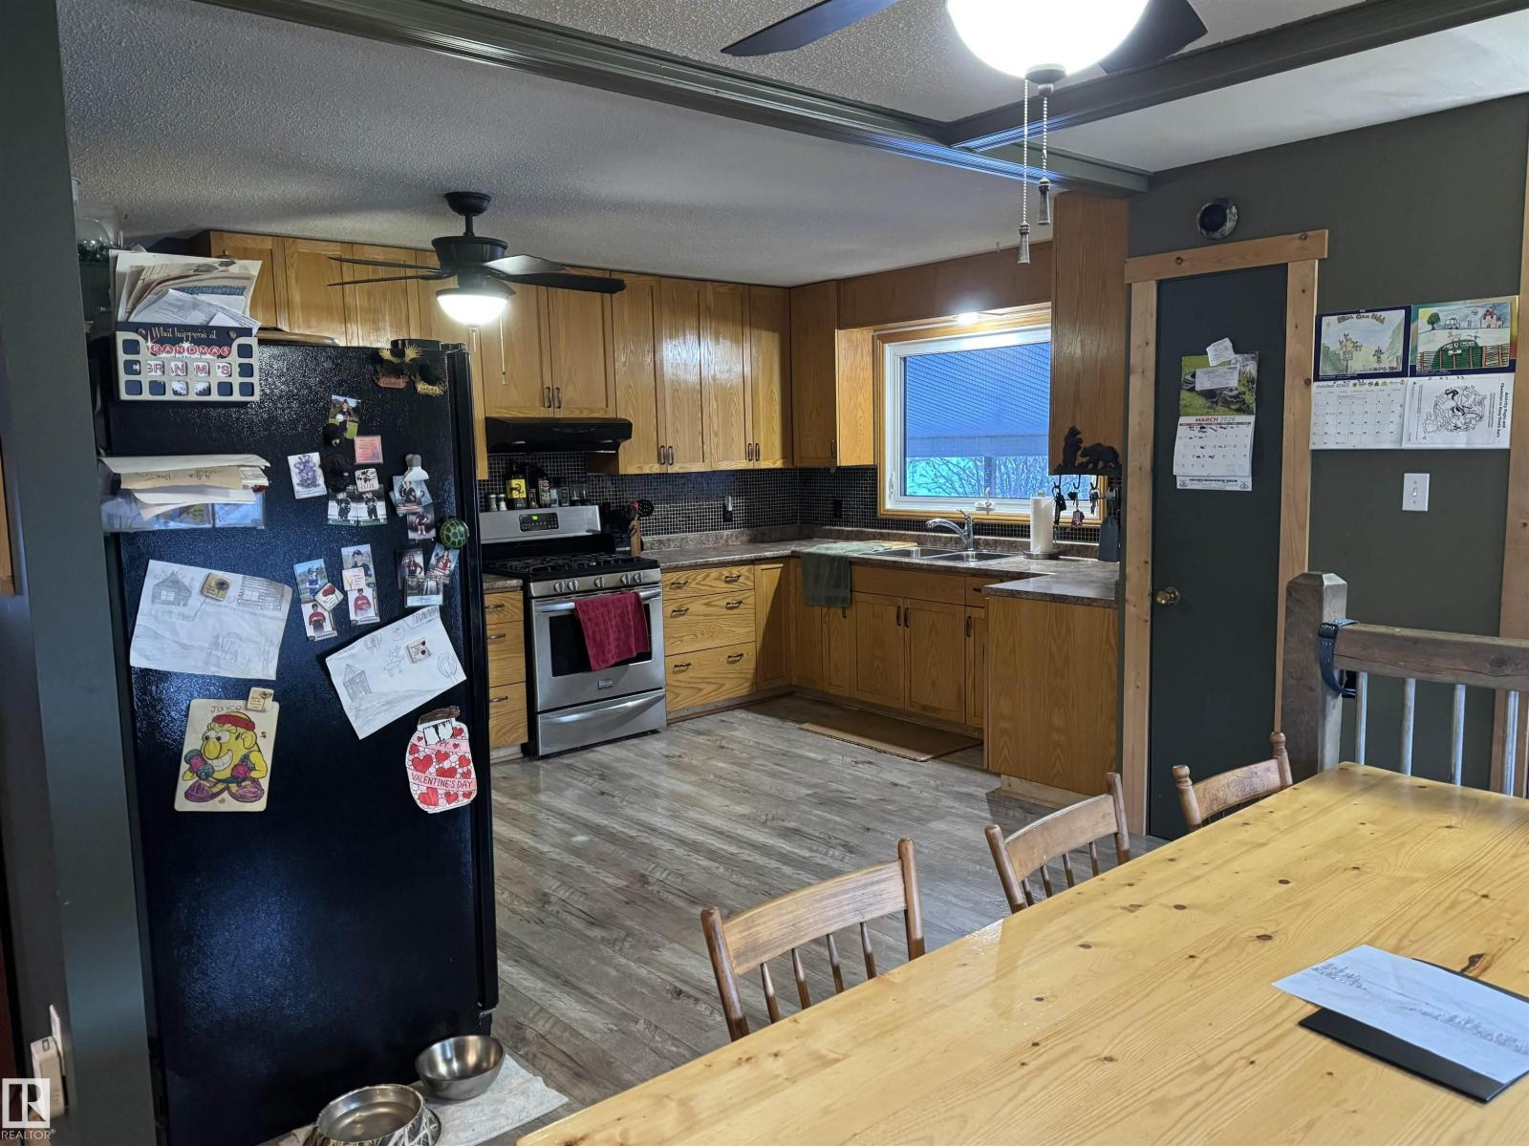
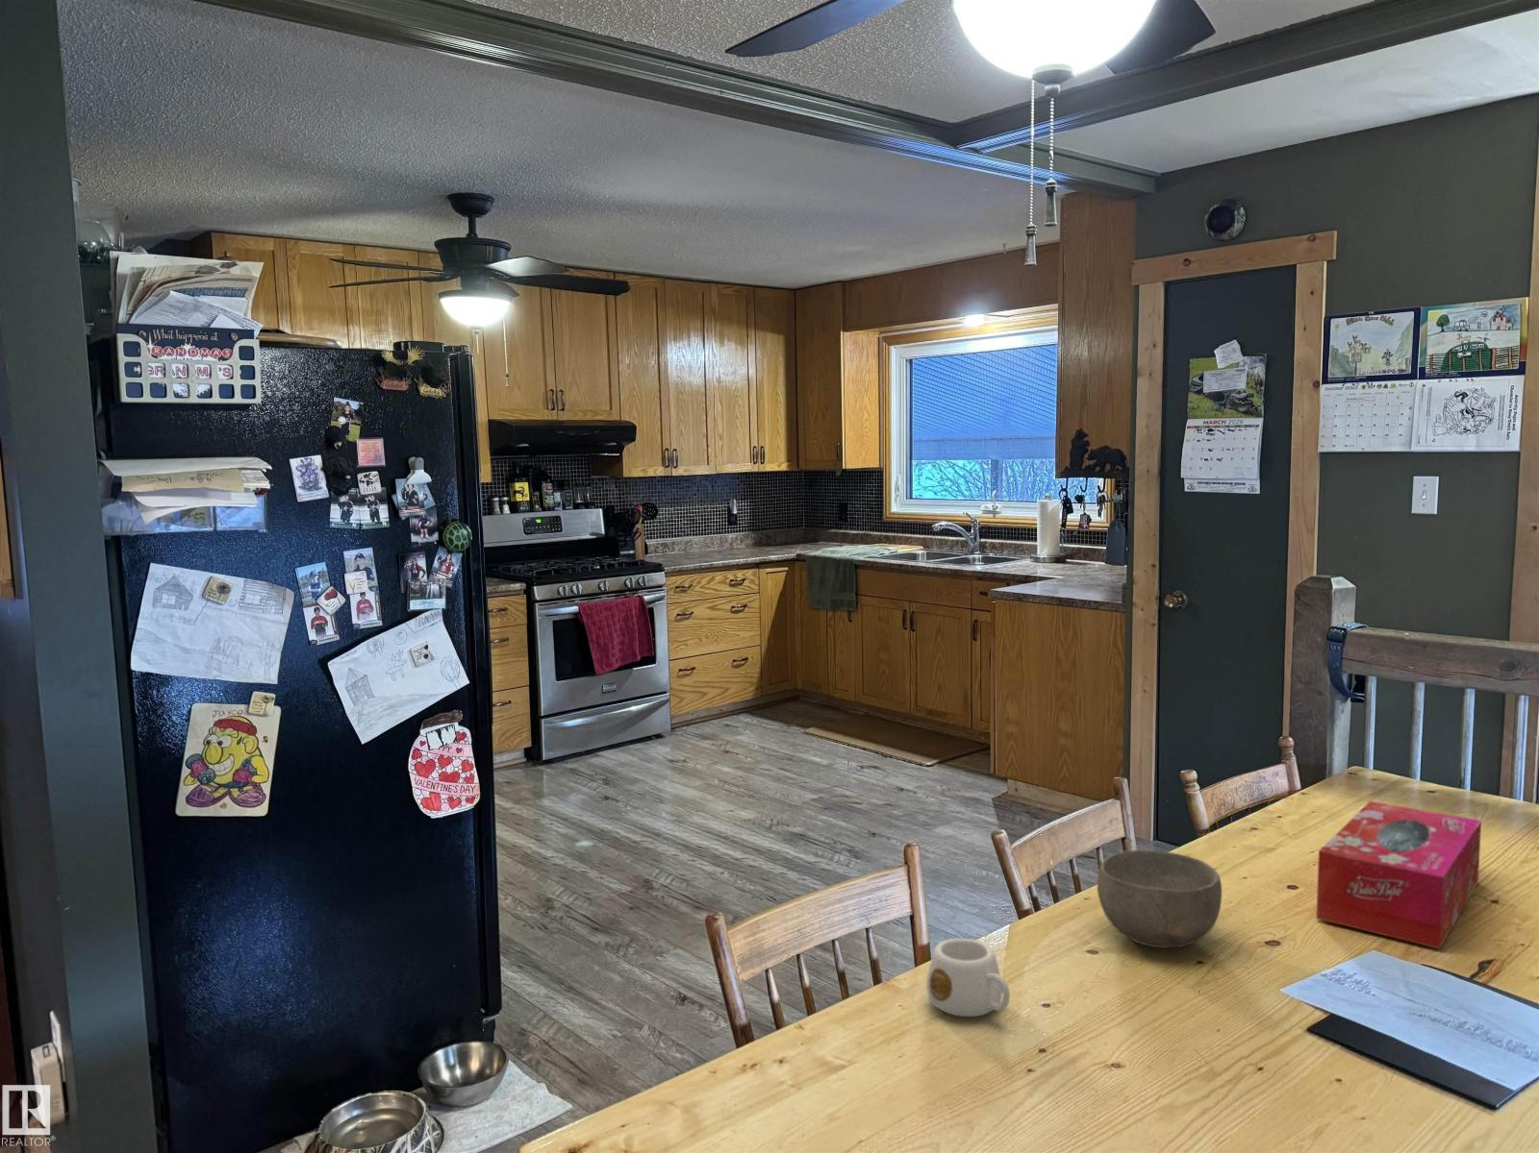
+ tissue box (1401, 867)
+ mug (972, 980)
+ bowl (1158, 902)
